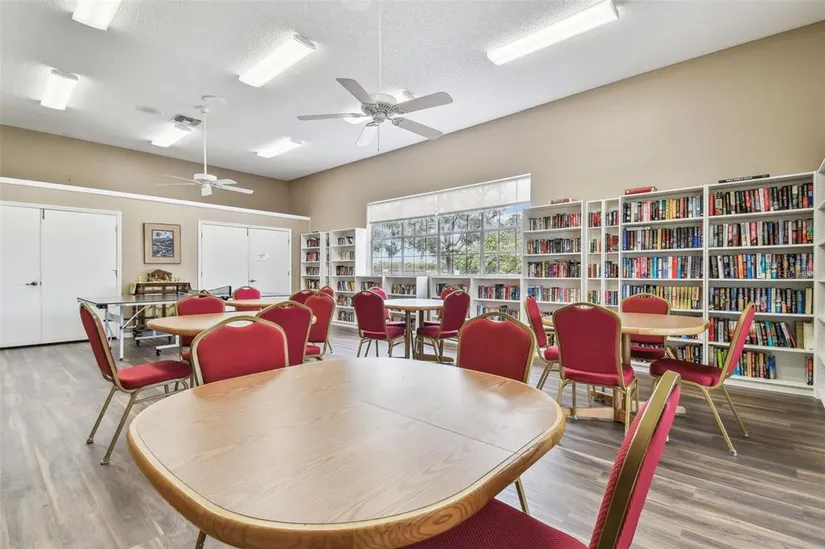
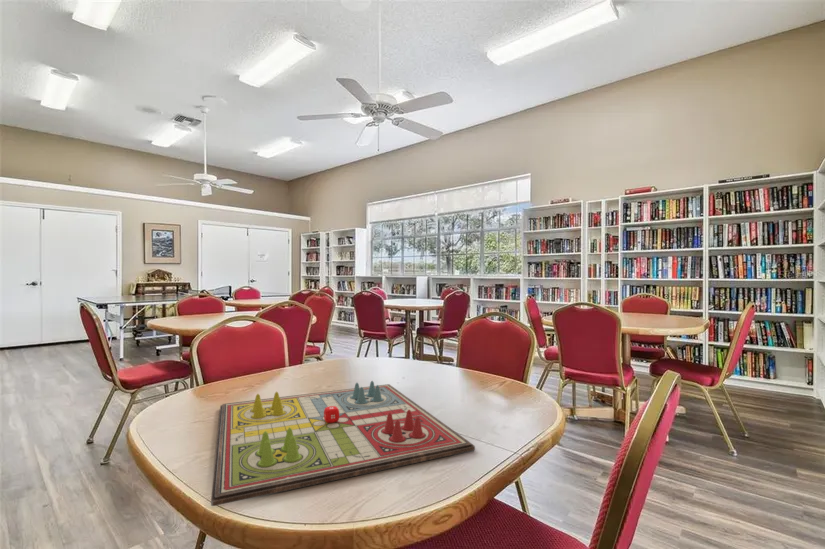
+ gameboard (331, 415)
